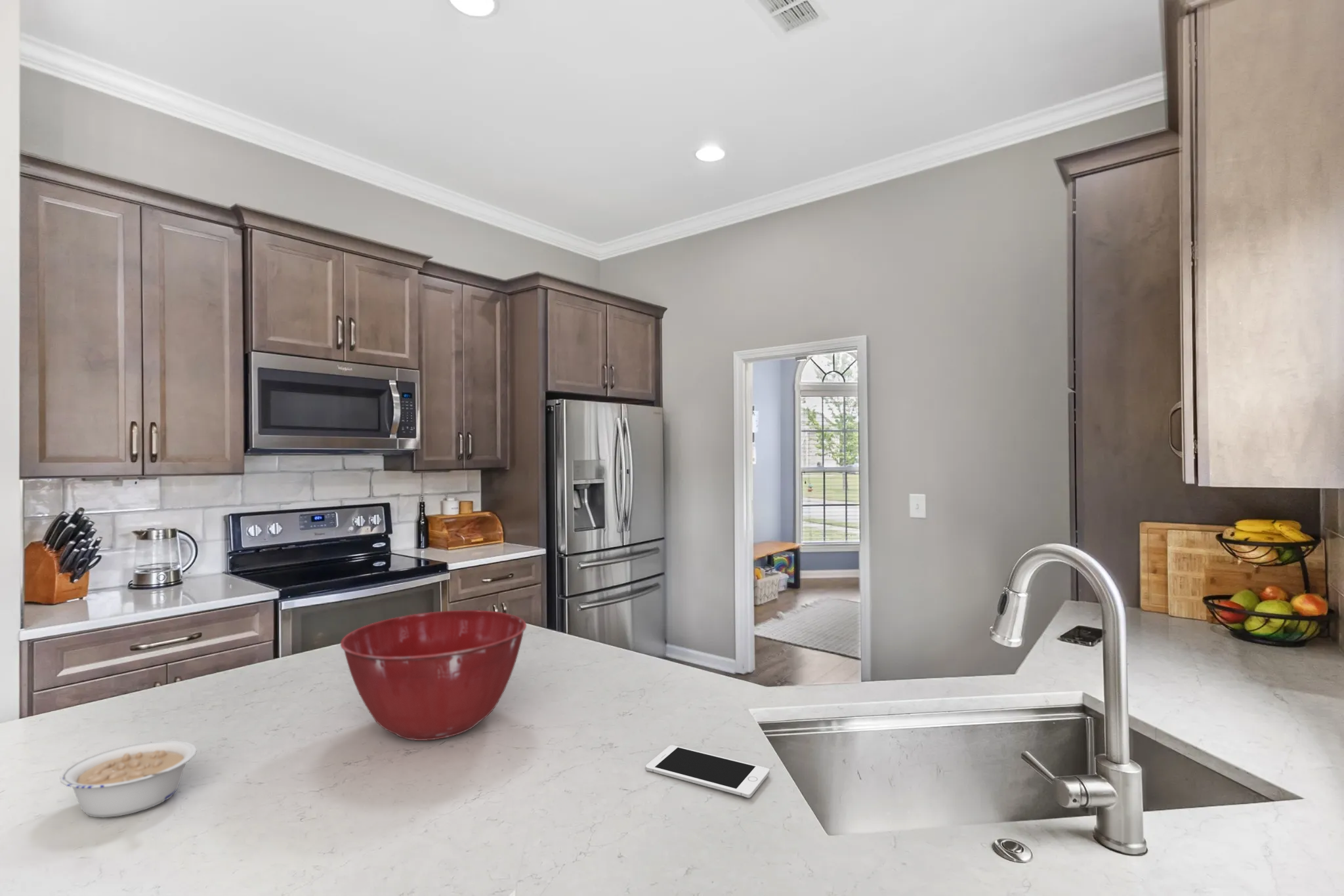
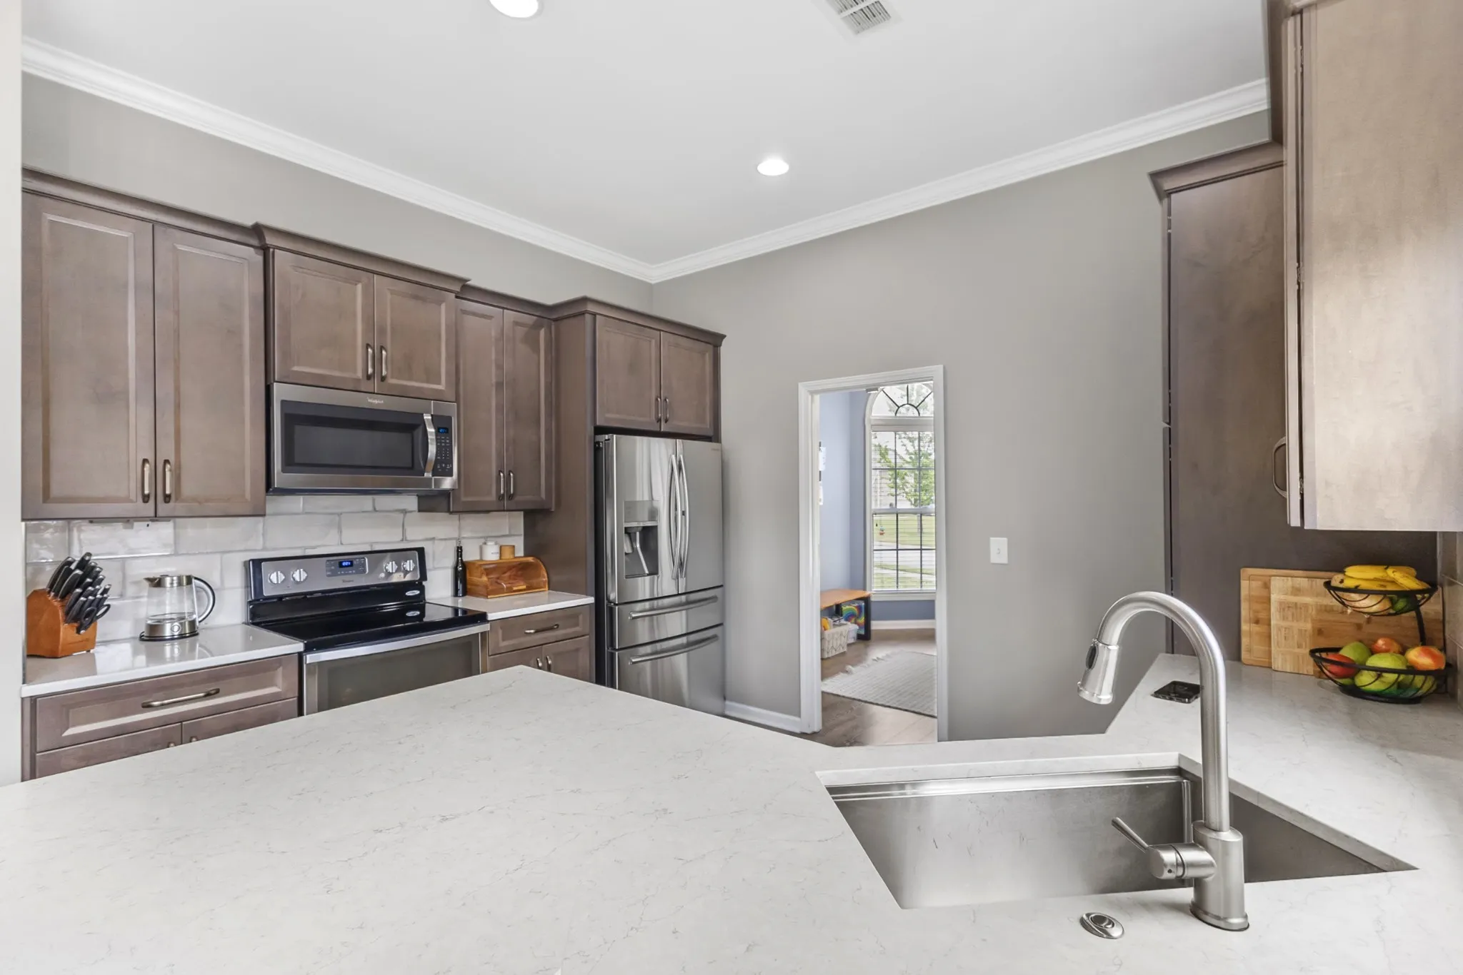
- mixing bowl (438, 676)
- legume (136, 777)
- cell phone (707, 769)
